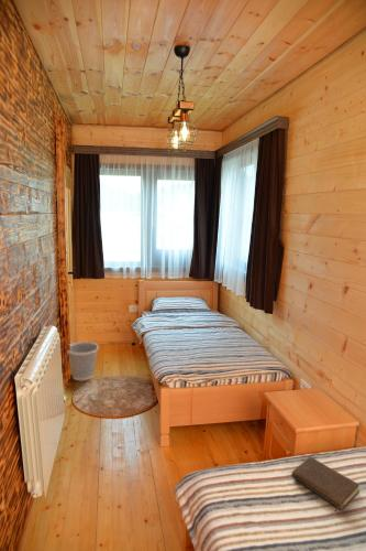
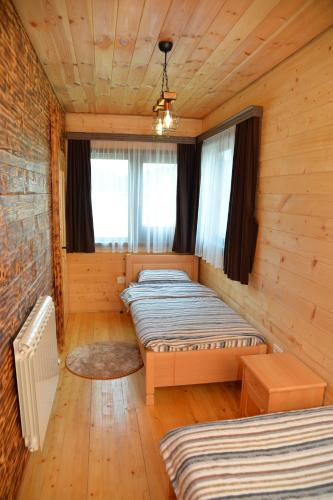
- book (322, 484)
- wastebasket (82, 361)
